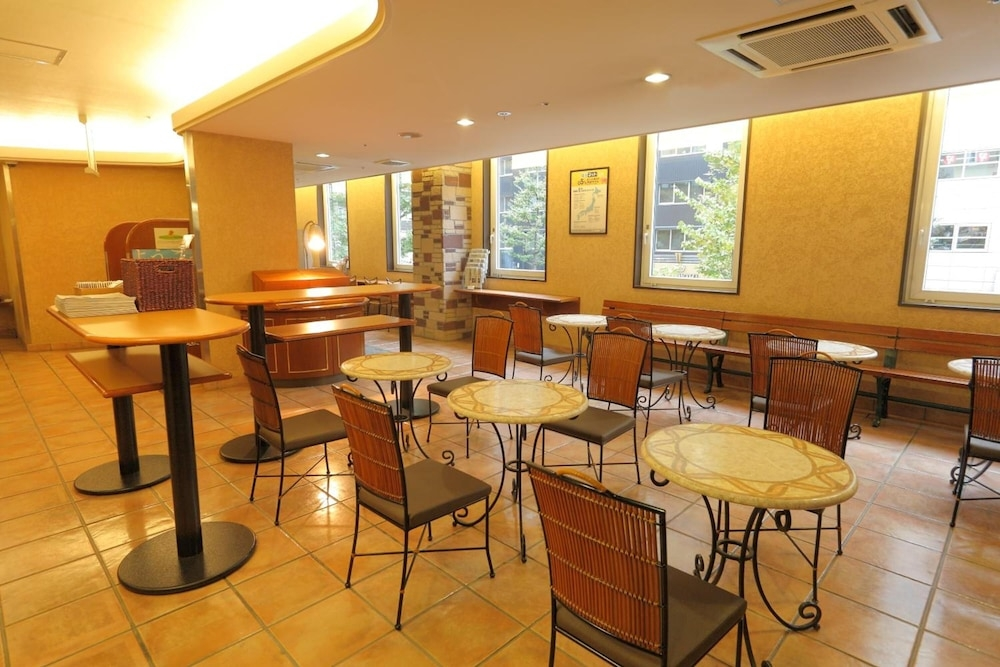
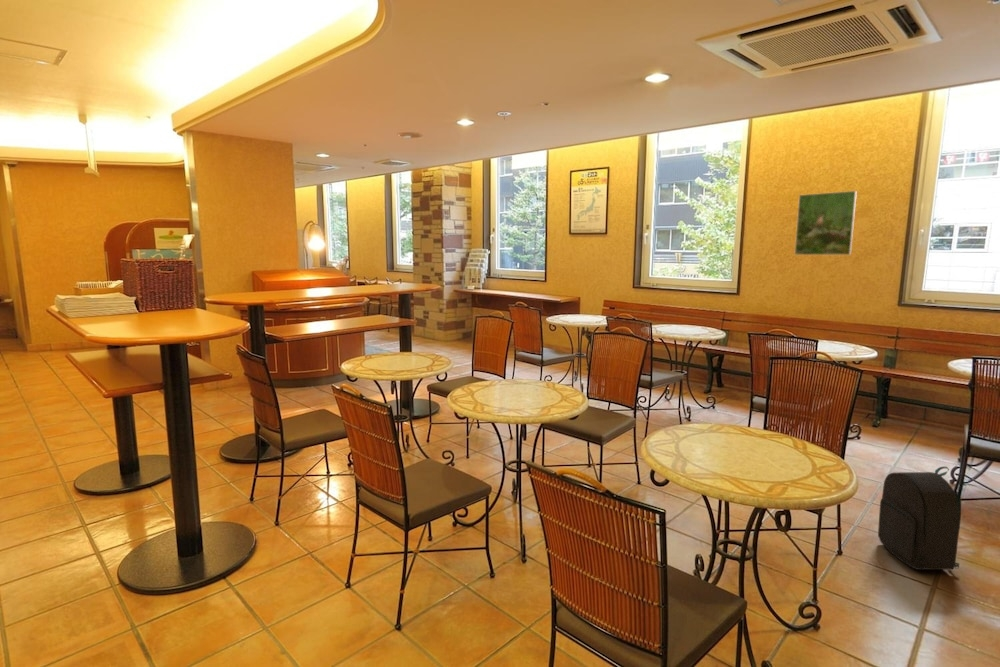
+ backpack (919, 513)
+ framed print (824, 224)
